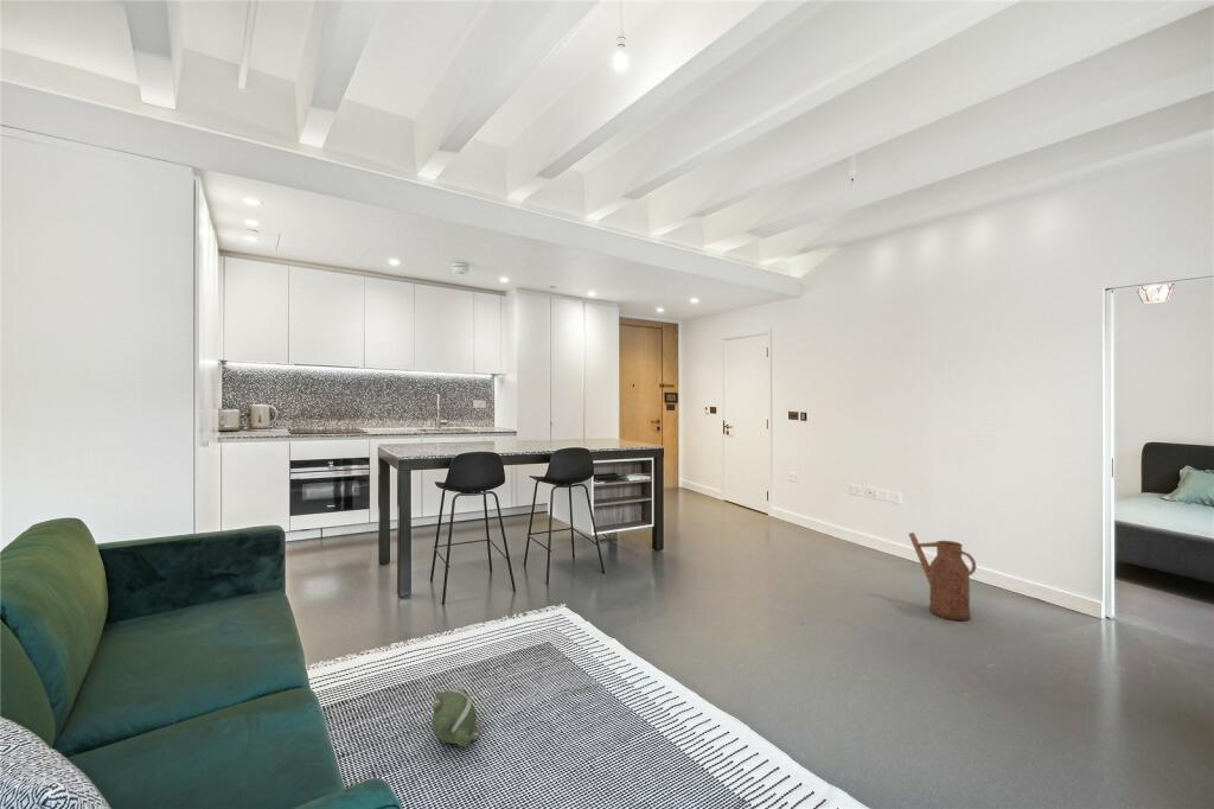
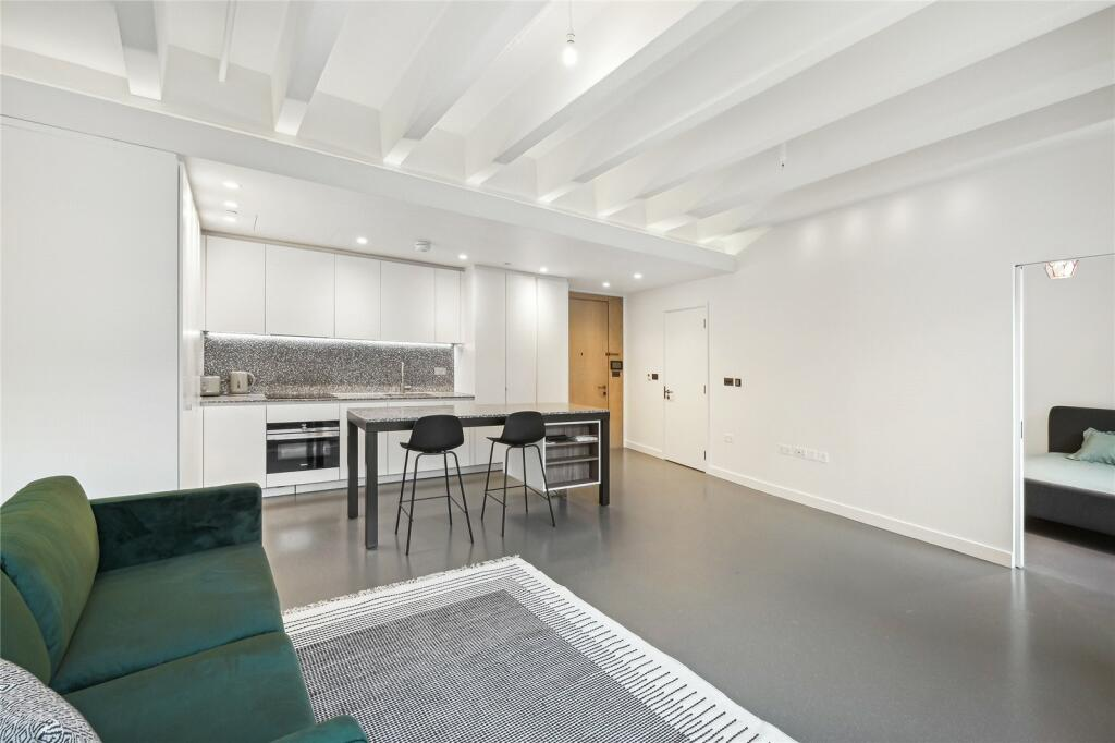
- plush toy (453, 712)
- watering can (940, 574)
